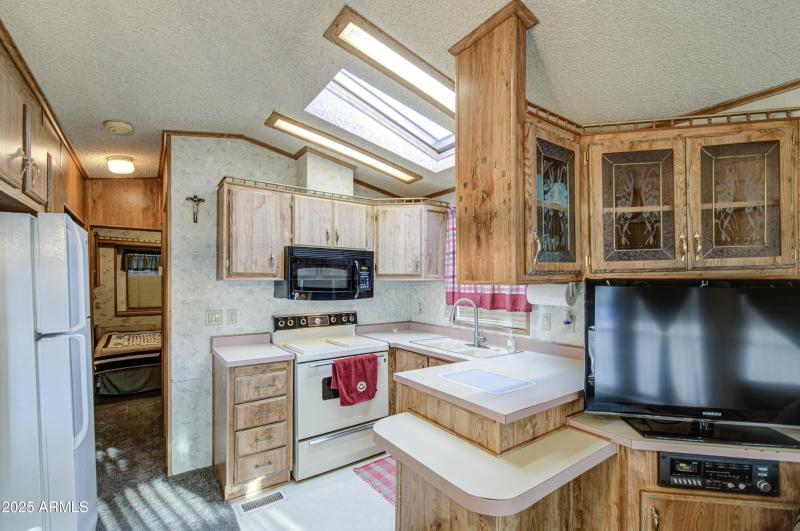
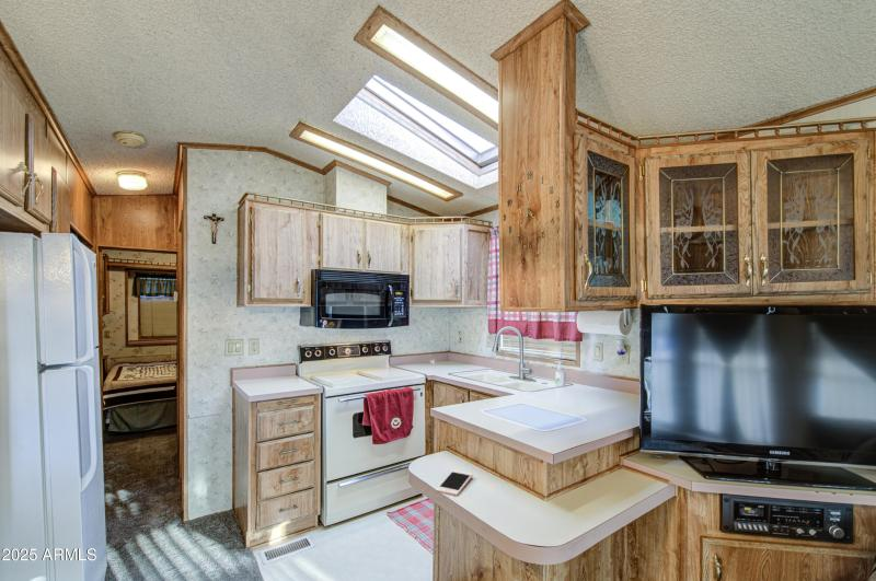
+ cell phone (454, 481)
